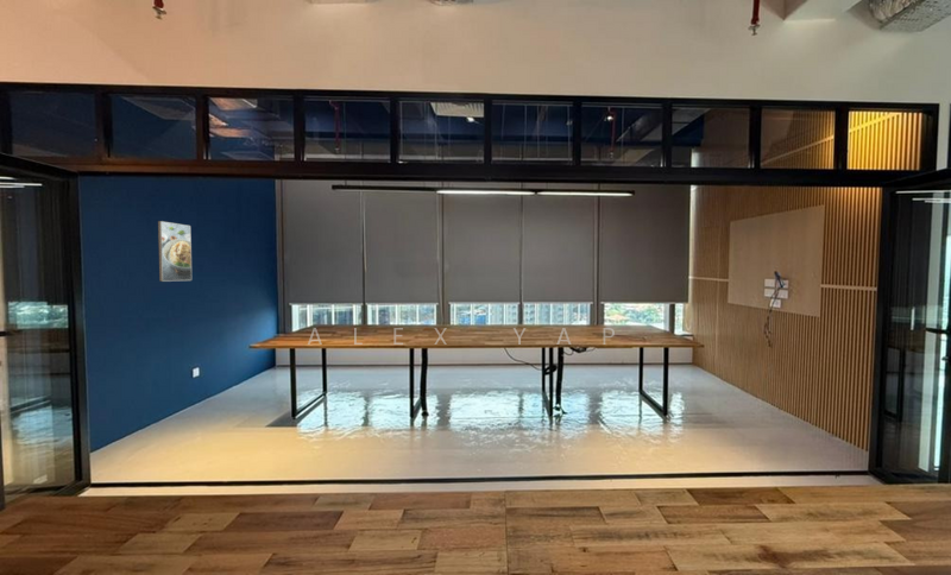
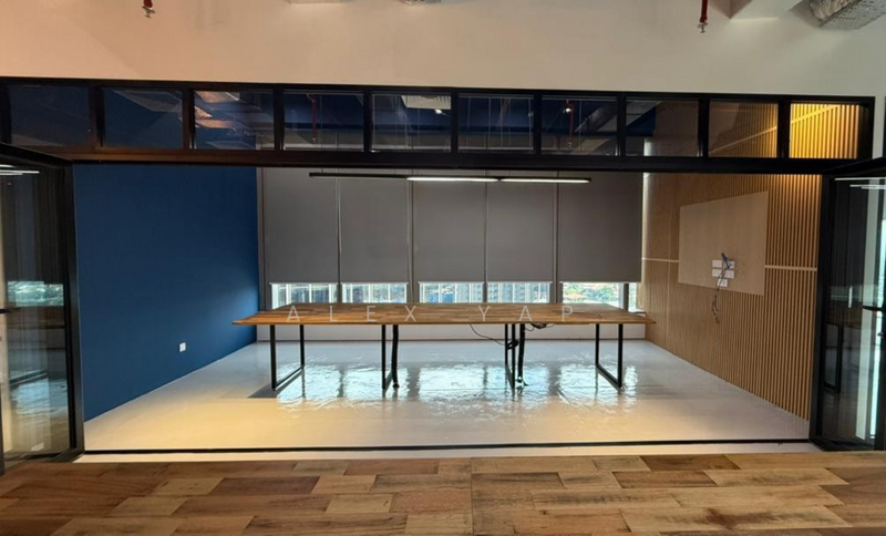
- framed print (175, 252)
